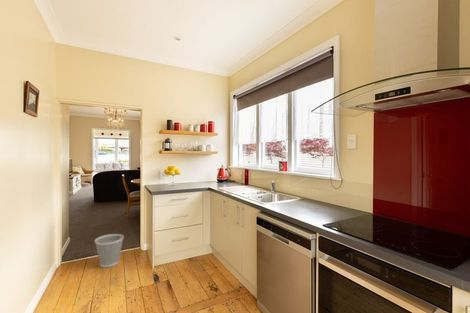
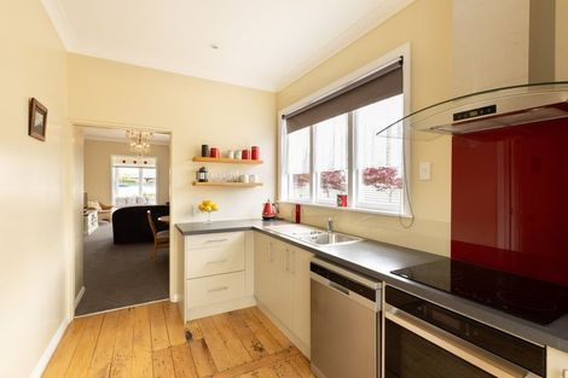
- wastebasket (109, 250)
